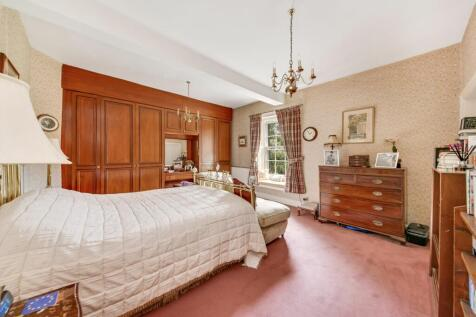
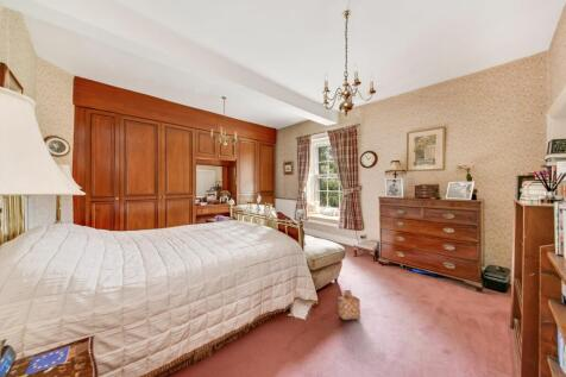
+ basket (348, 304)
